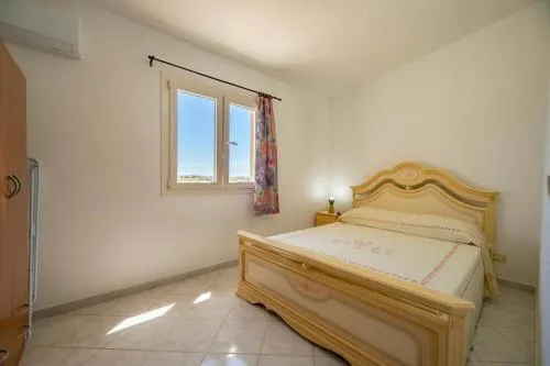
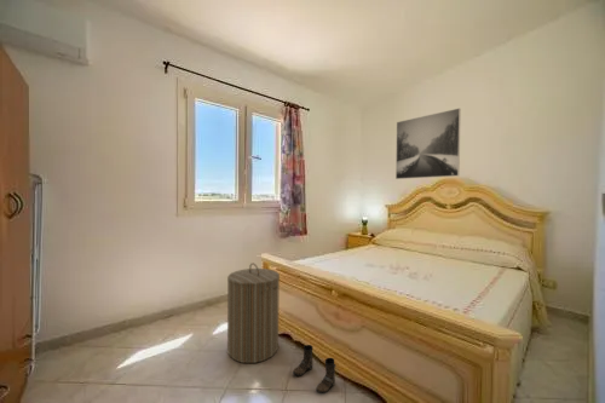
+ laundry hamper (253, 305)
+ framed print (425, 146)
+ boots (311, 367)
